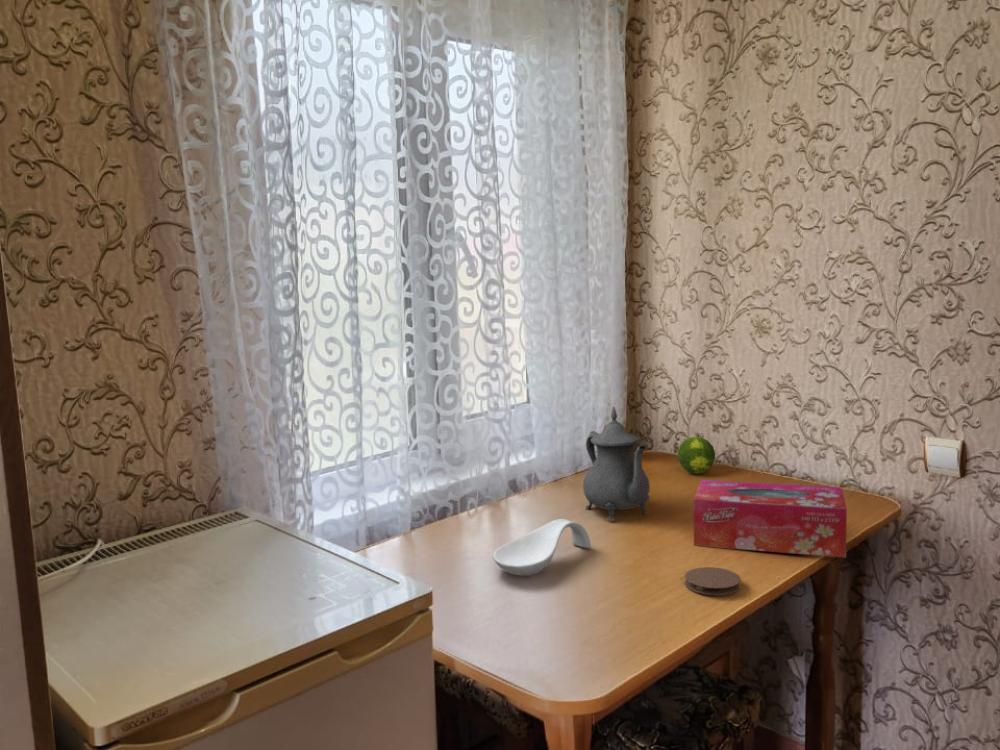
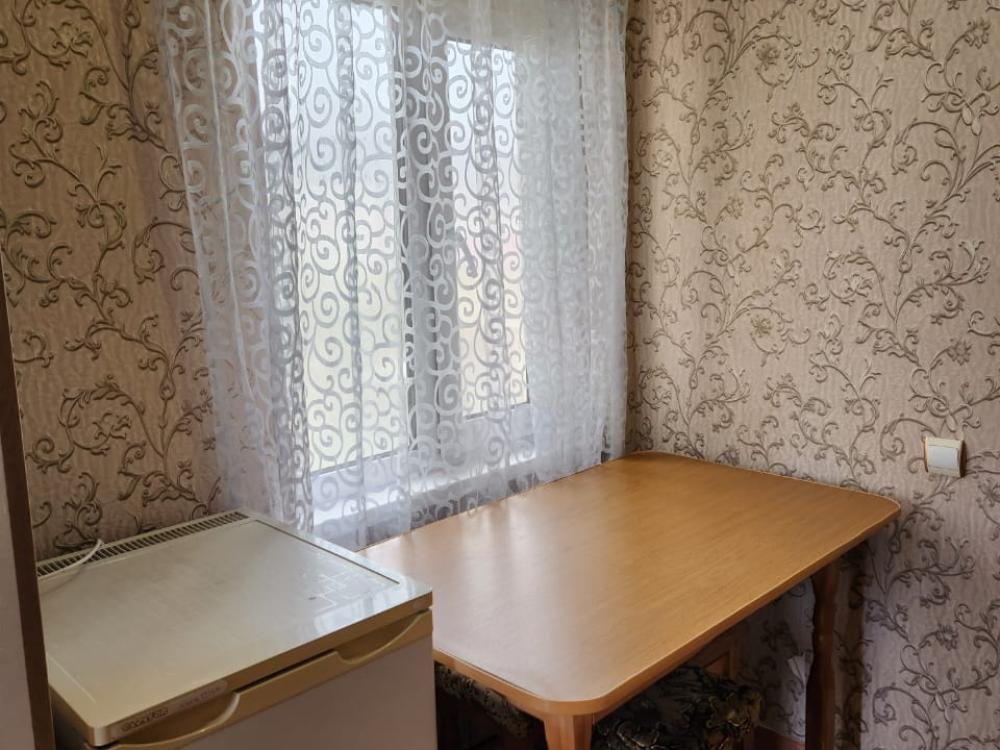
- teapot (615, 459)
- fruit (696, 455)
- spoon rest (543, 545)
- coaster (712, 580)
- tissue box (768, 516)
